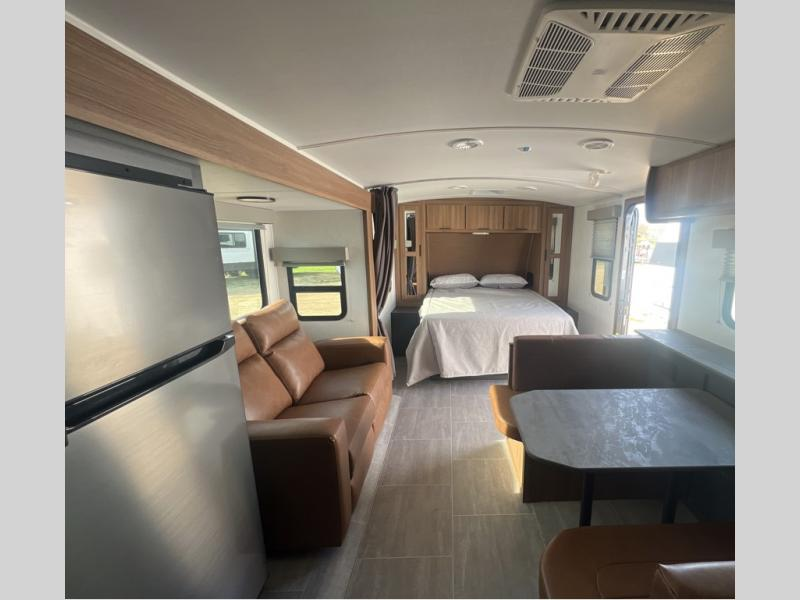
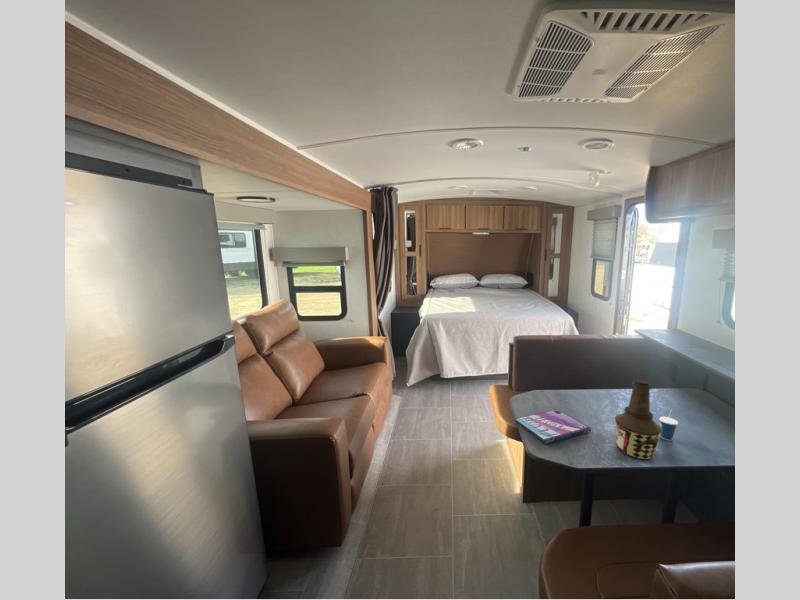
+ cup (668, 424)
+ bottle (638, 415)
+ video game case (551, 424)
